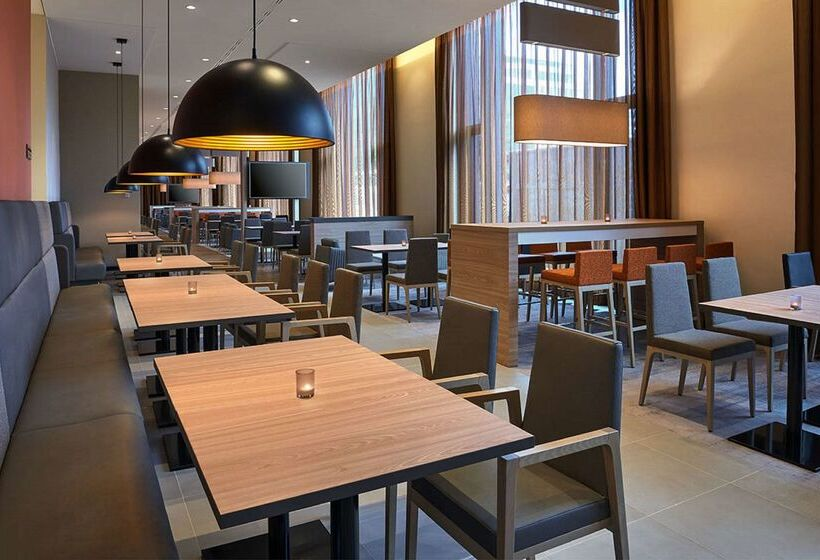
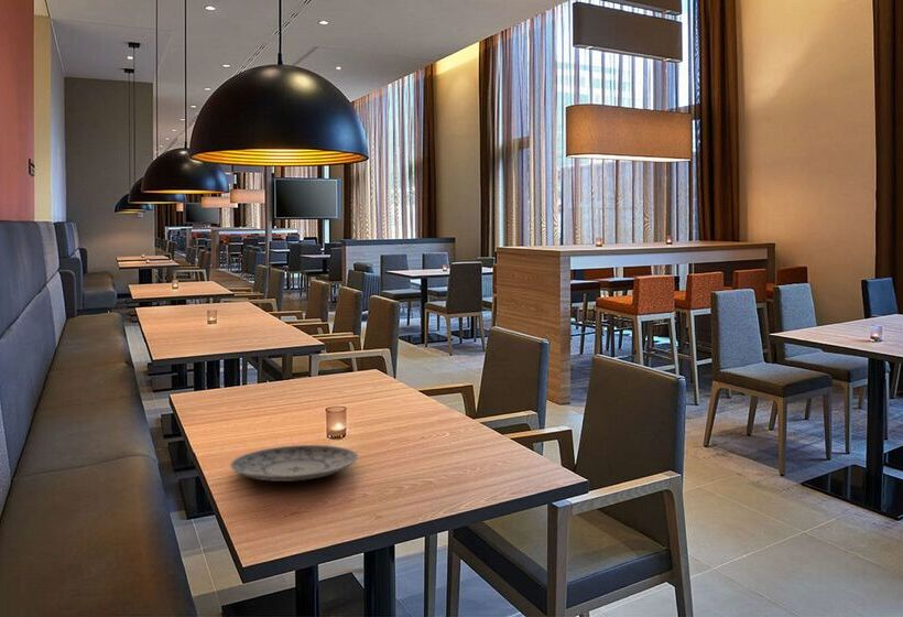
+ plate (295, 465)
